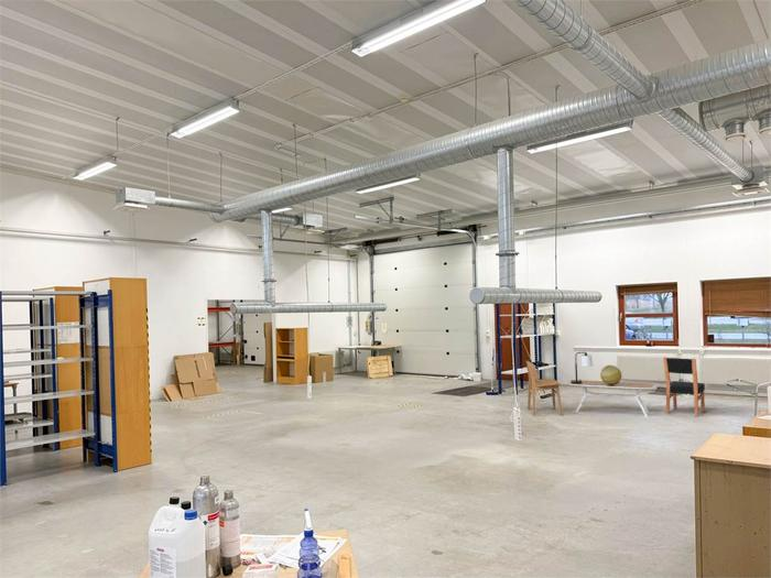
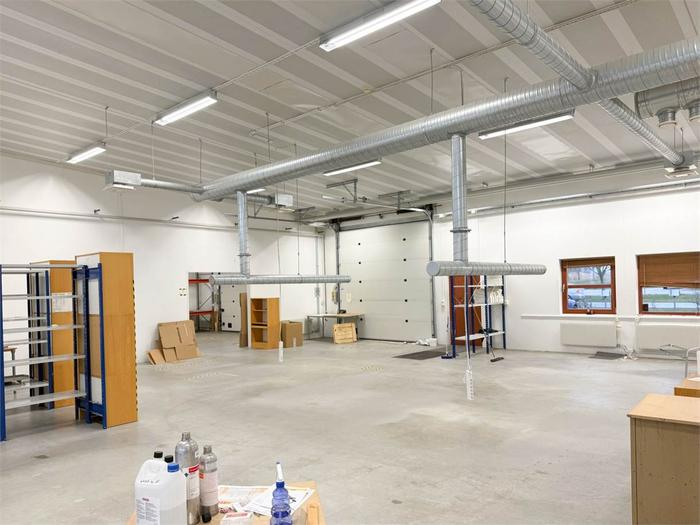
- coffee table (610, 394)
- decorative globe (610, 374)
- dining chair (684, 384)
- lamp (582, 366)
- dining chair (543, 386)
